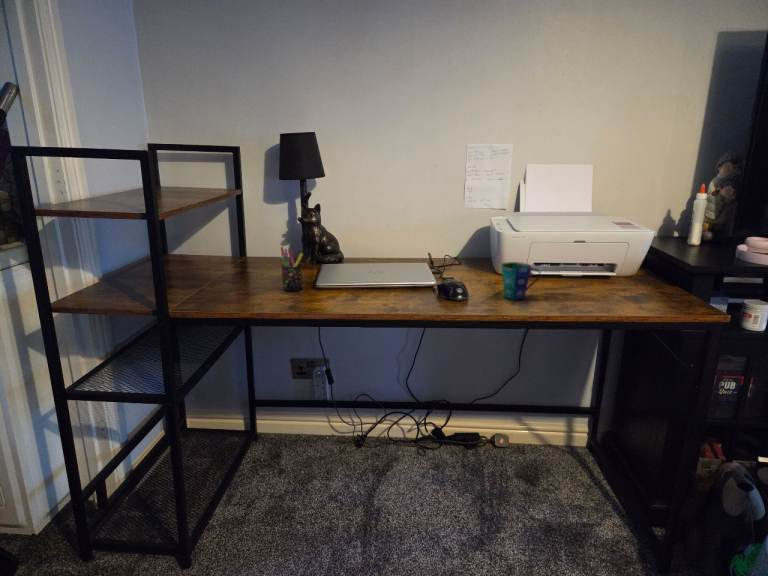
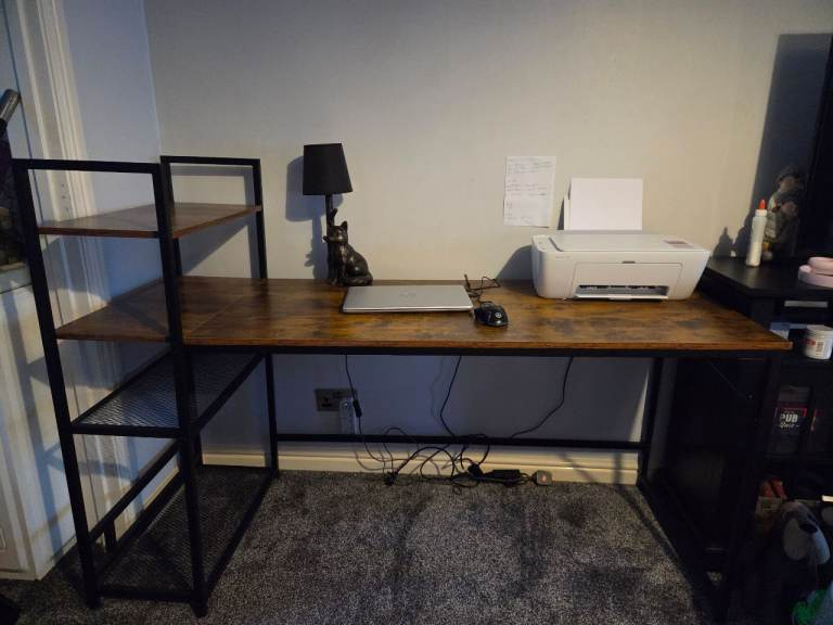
- cup (519, 281)
- pen holder (289, 268)
